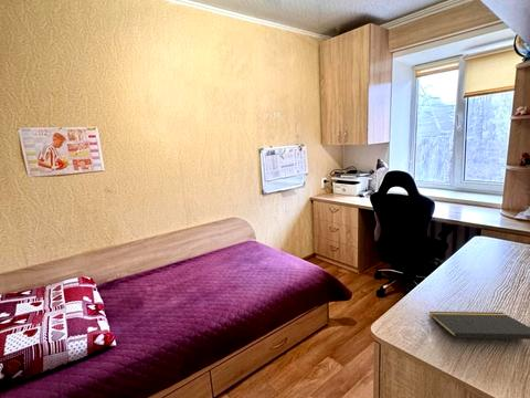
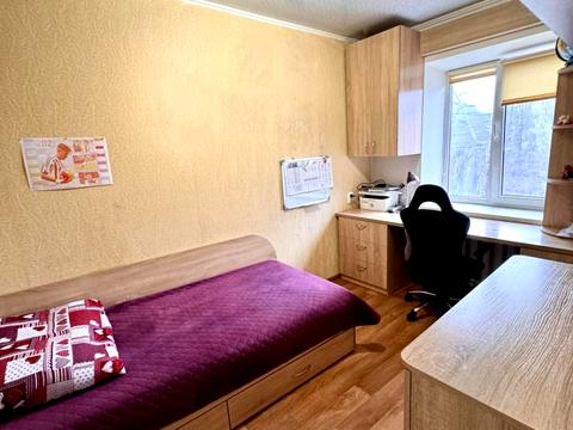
- notepad (480, 324)
